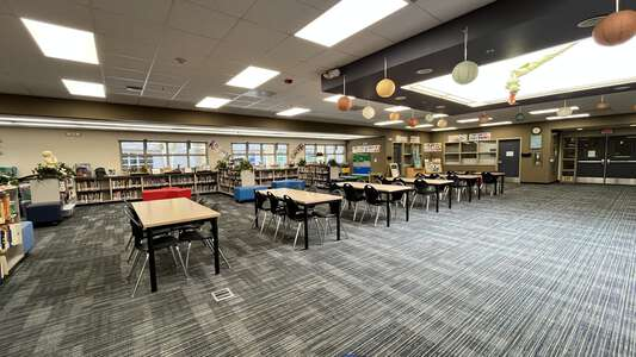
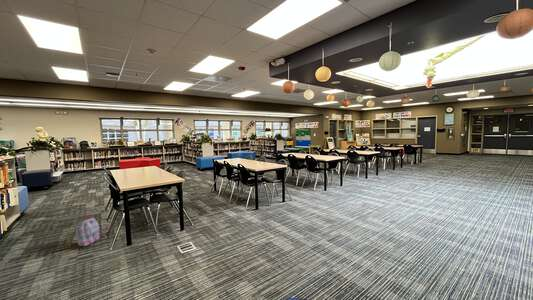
+ backpack (88, 229)
